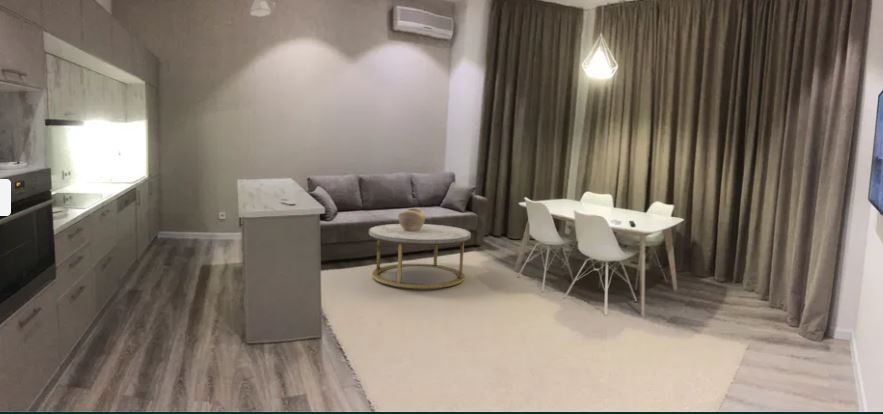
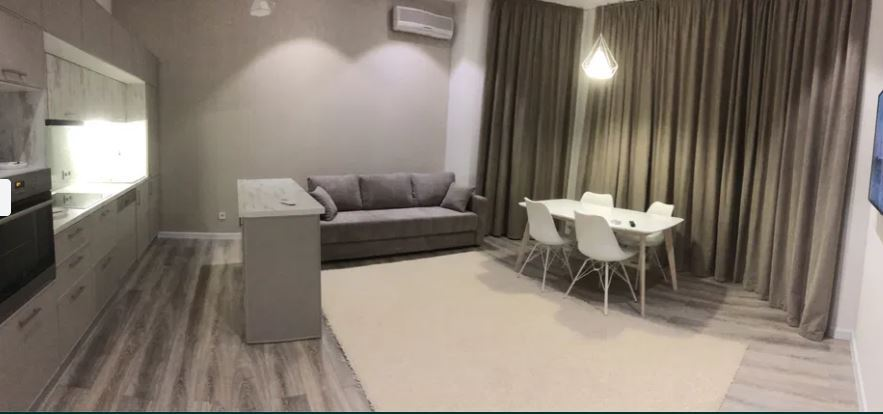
- coffee table (419, 245)
- decorative bowl (411, 219)
